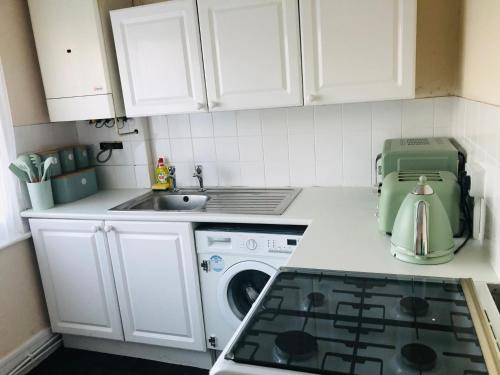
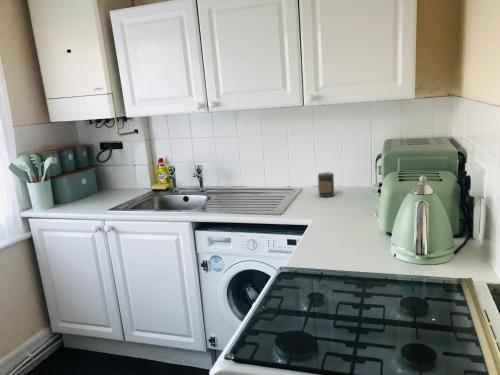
+ jar (326, 184)
